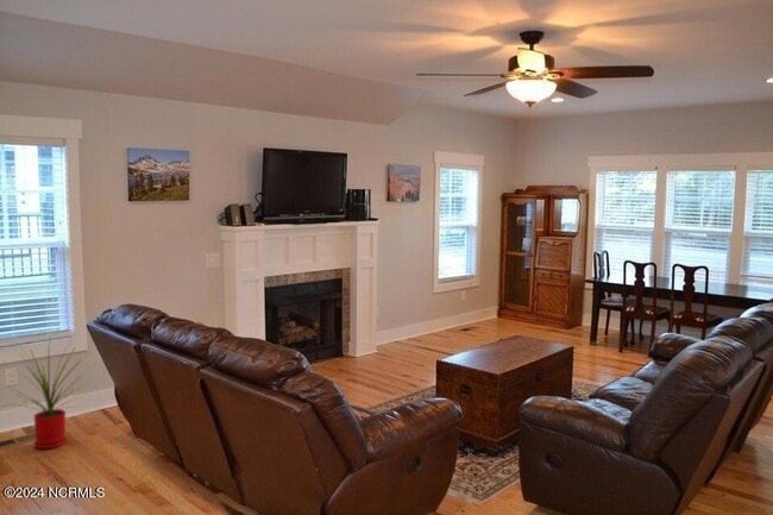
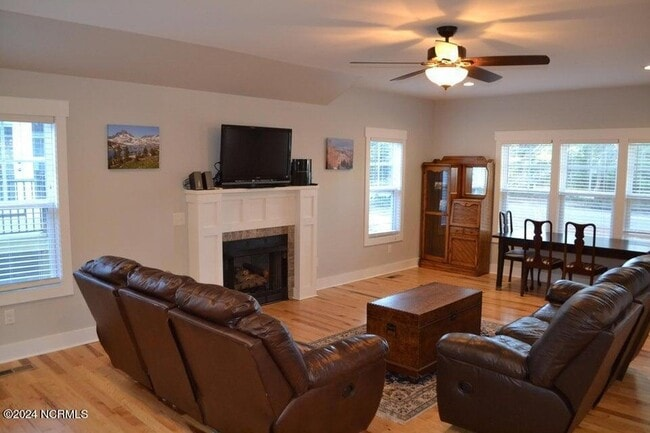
- house plant (49, 394)
